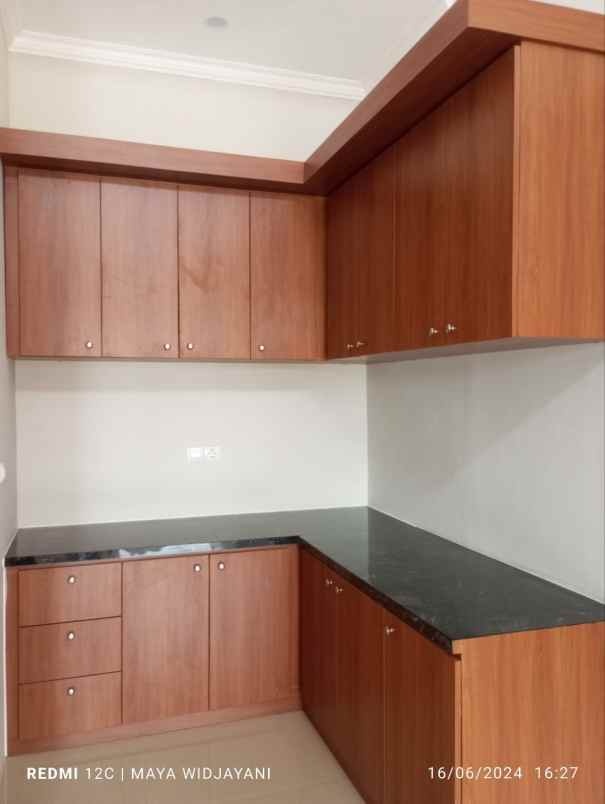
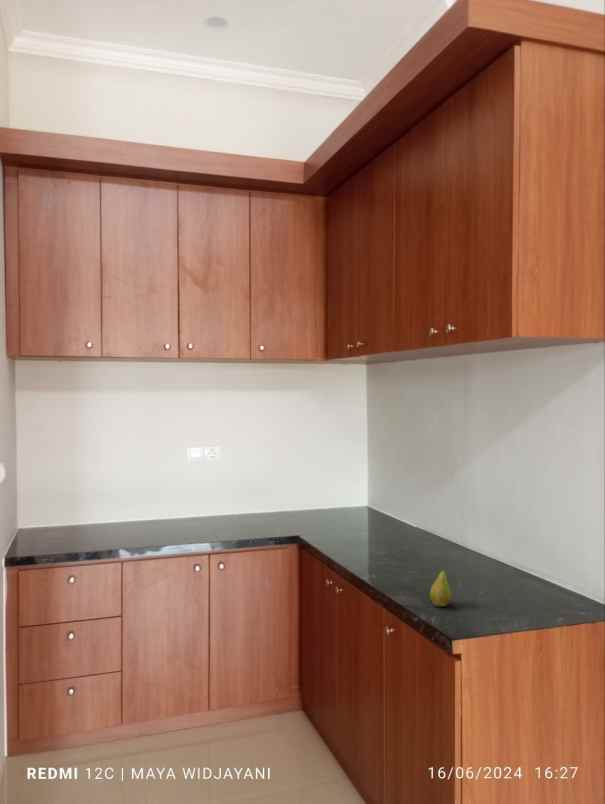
+ fruit (440, 586)
